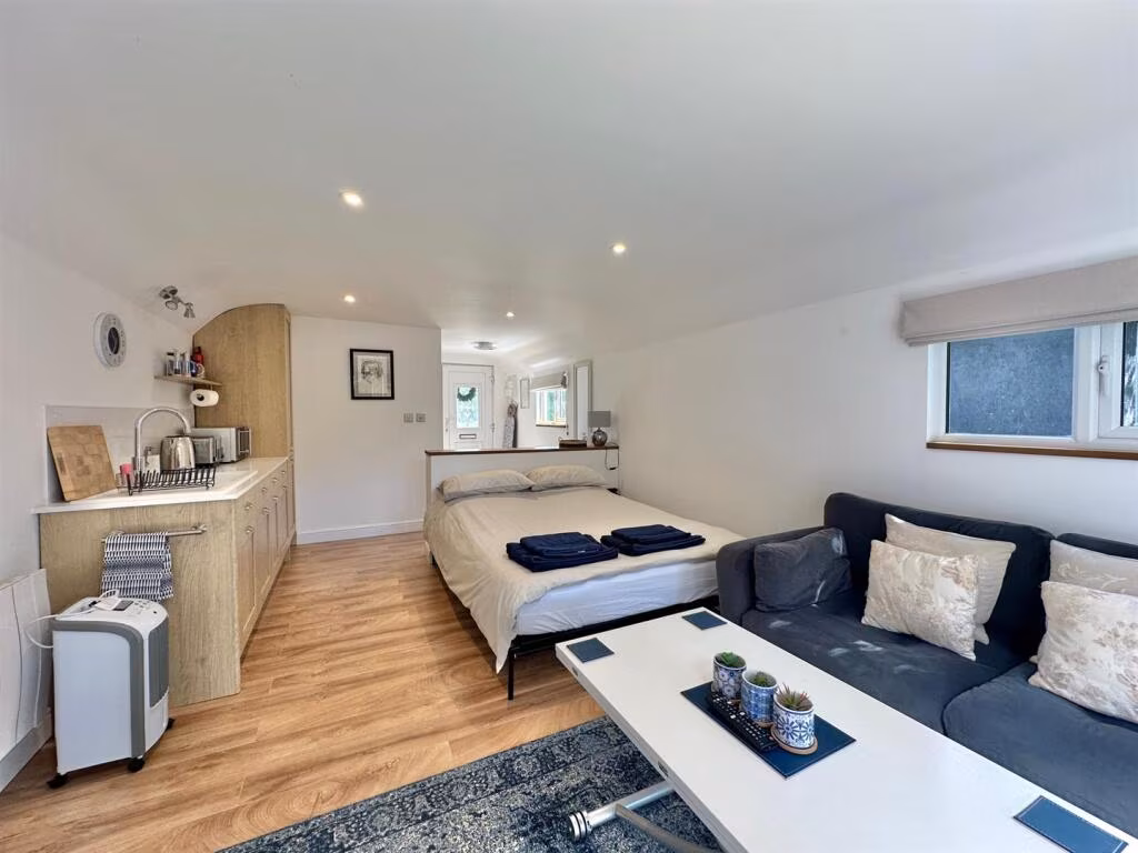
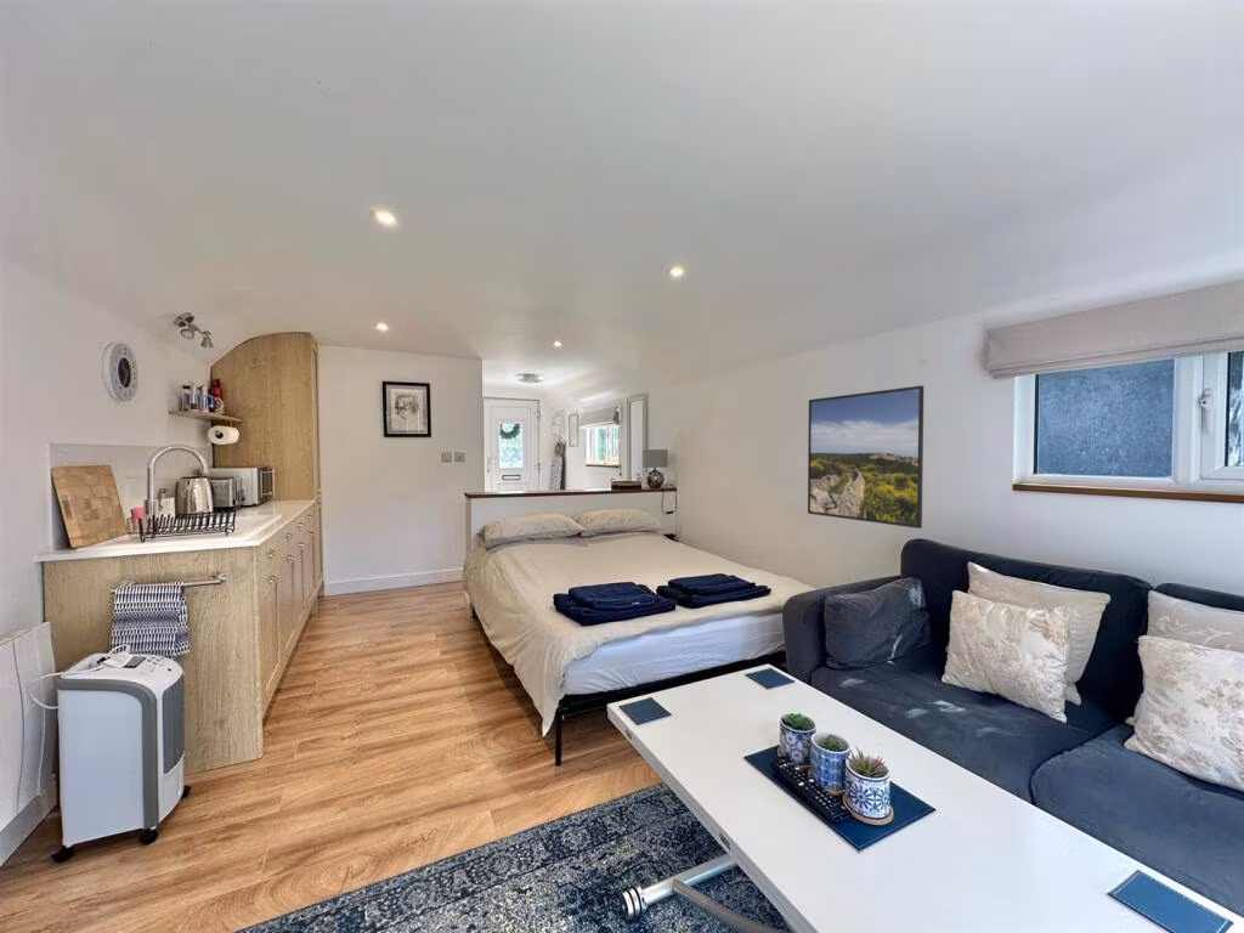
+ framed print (859, 457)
